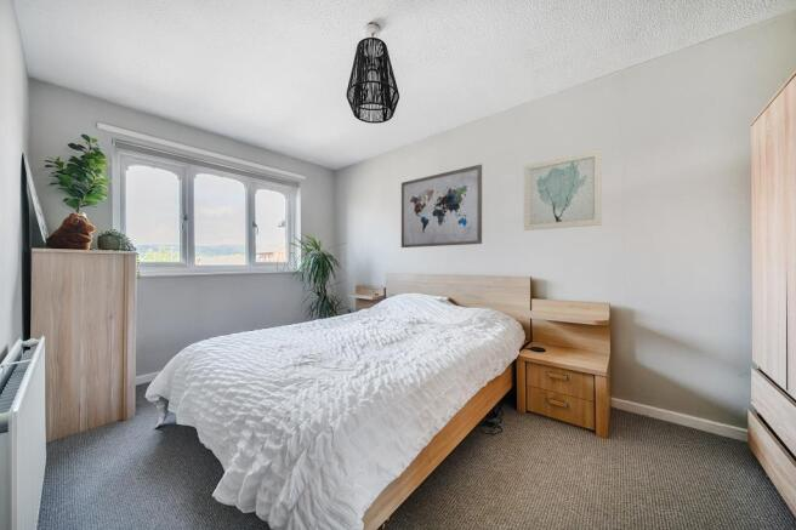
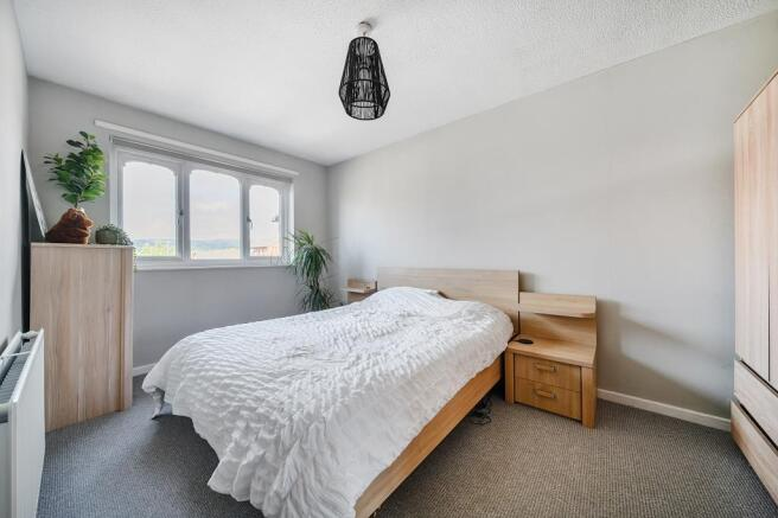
- wall art (437, 210)
- wall art (559, 193)
